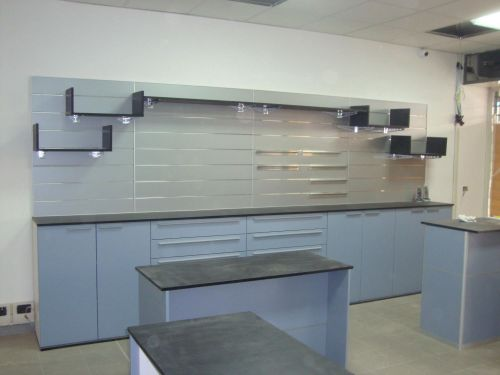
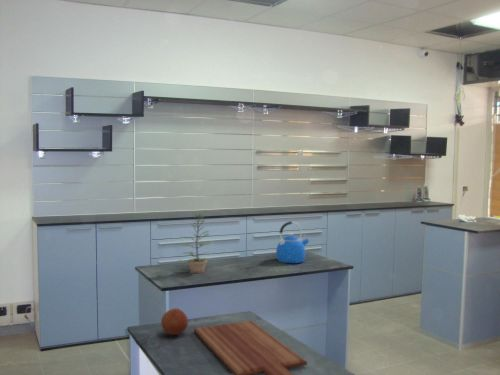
+ fruit (174, 321)
+ kettle (293, 240)
+ cutting board (247, 347)
+ plant (195, 241)
